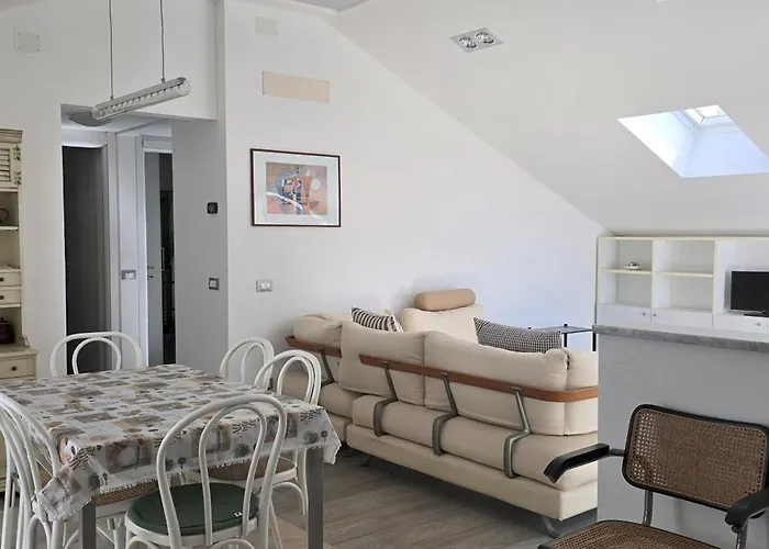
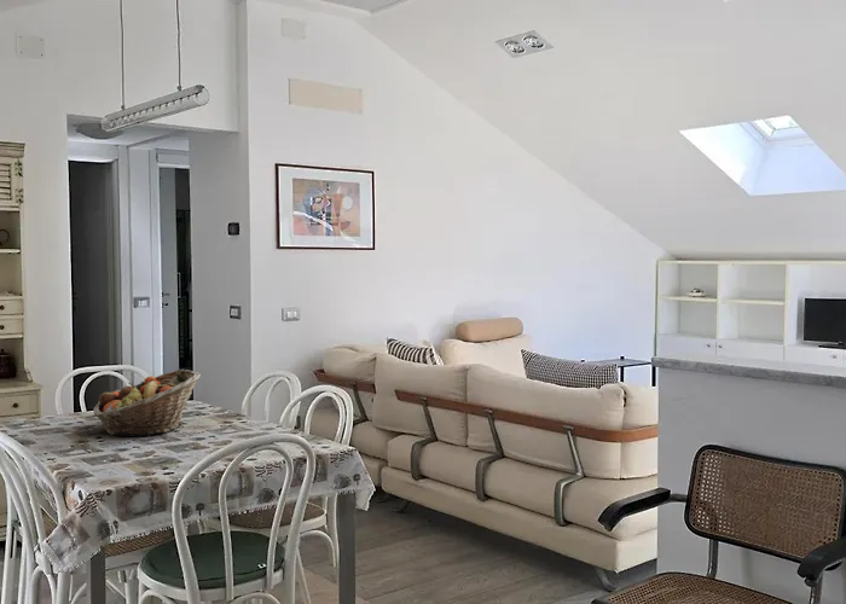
+ fruit basket (147, 401)
